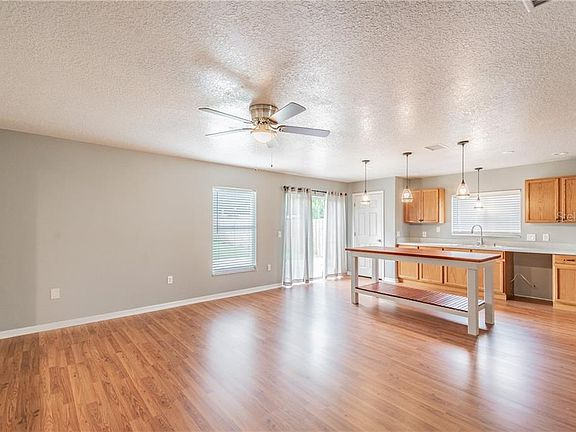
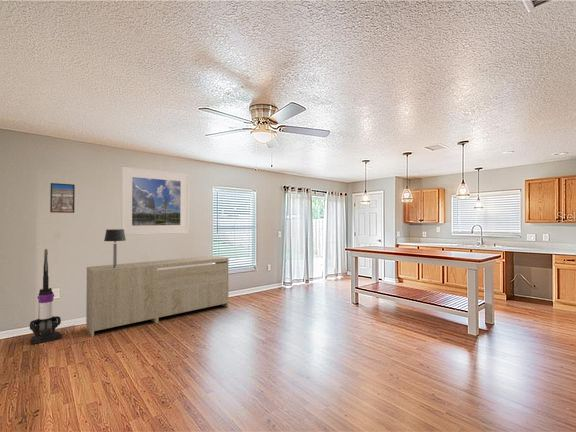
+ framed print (62, 198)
+ vacuum cleaner (46, 293)
+ sideboard (163, 288)
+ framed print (157, 202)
+ table lamp (115, 248)
